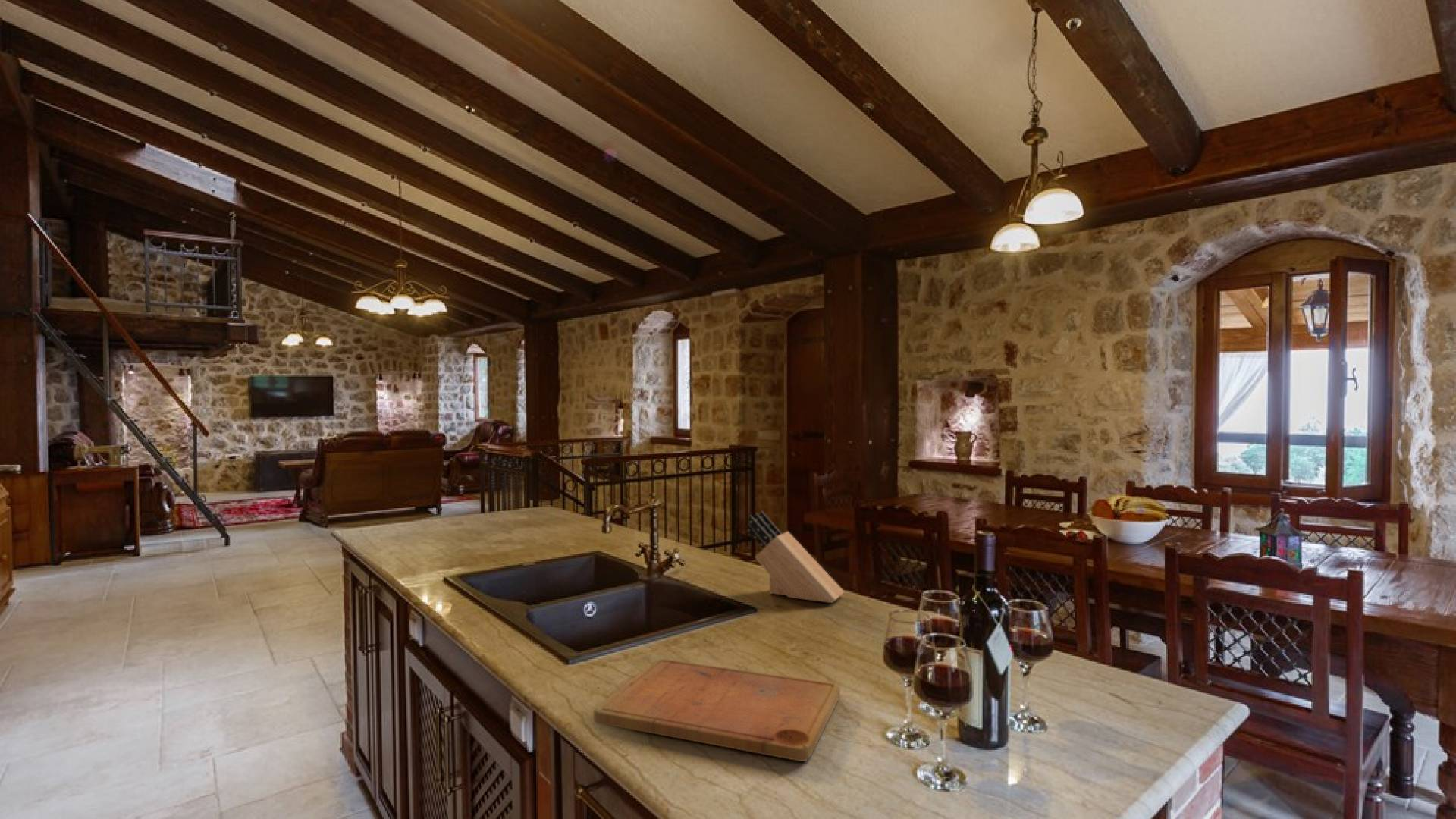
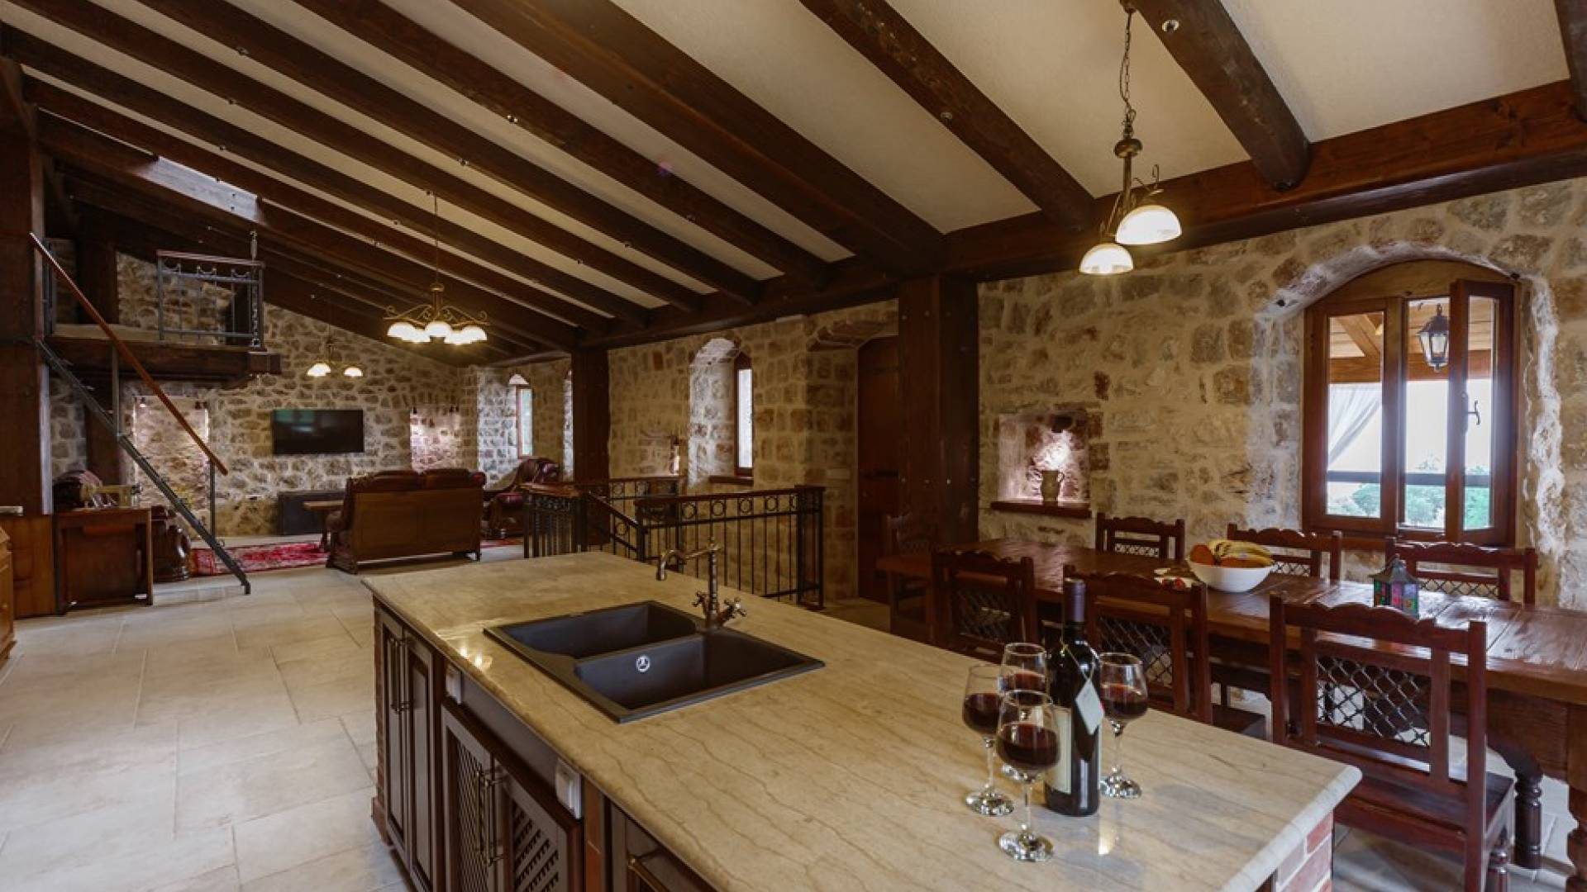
- knife block (792, 554)
- cutting board (721, 701)
